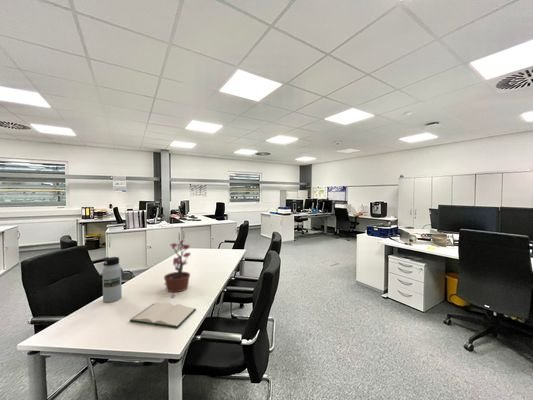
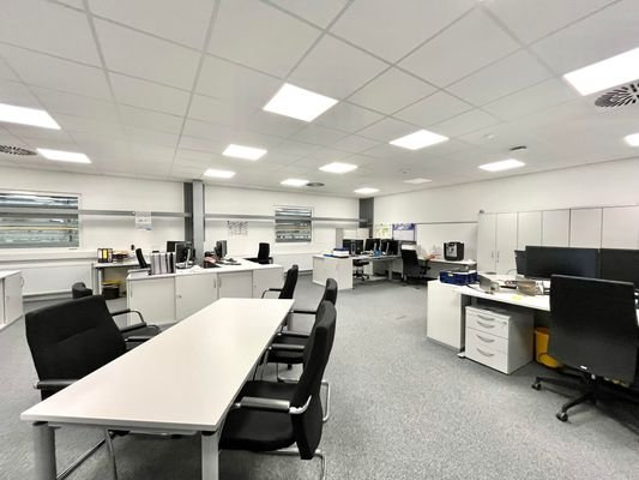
- water bottle (112, 278)
- potted plant (174, 263)
- hardback book (164, 313)
